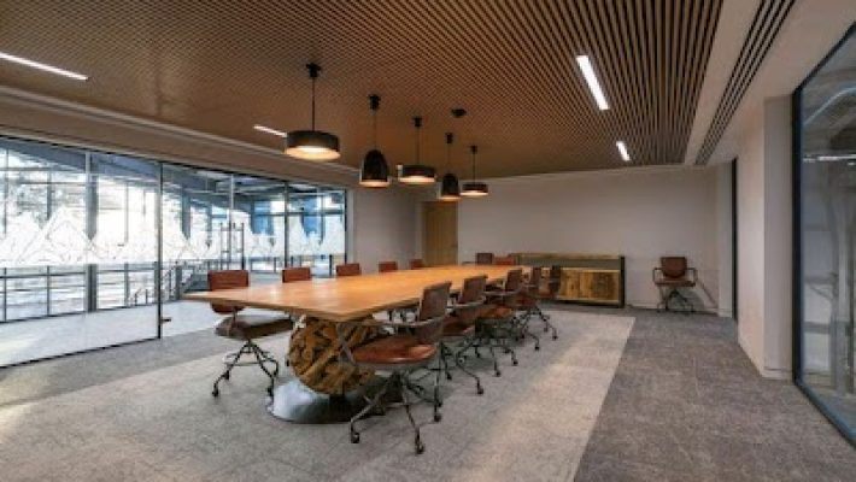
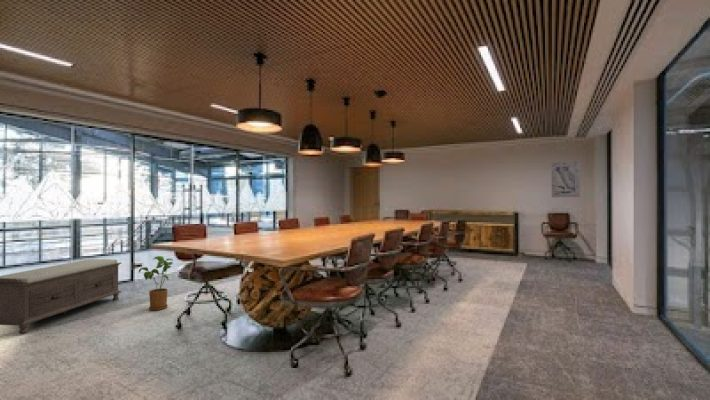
+ house plant (155, 282)
+ bench (62, 290)
+ wall art (565, 179)
